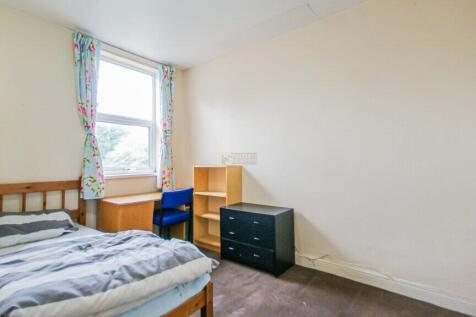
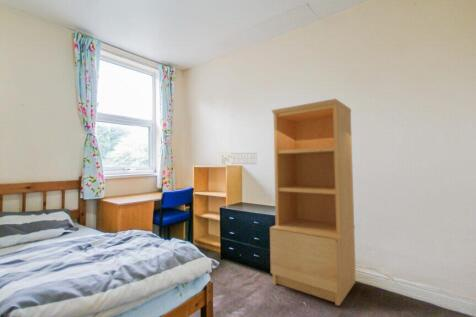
+ bookcase (311, 194)
